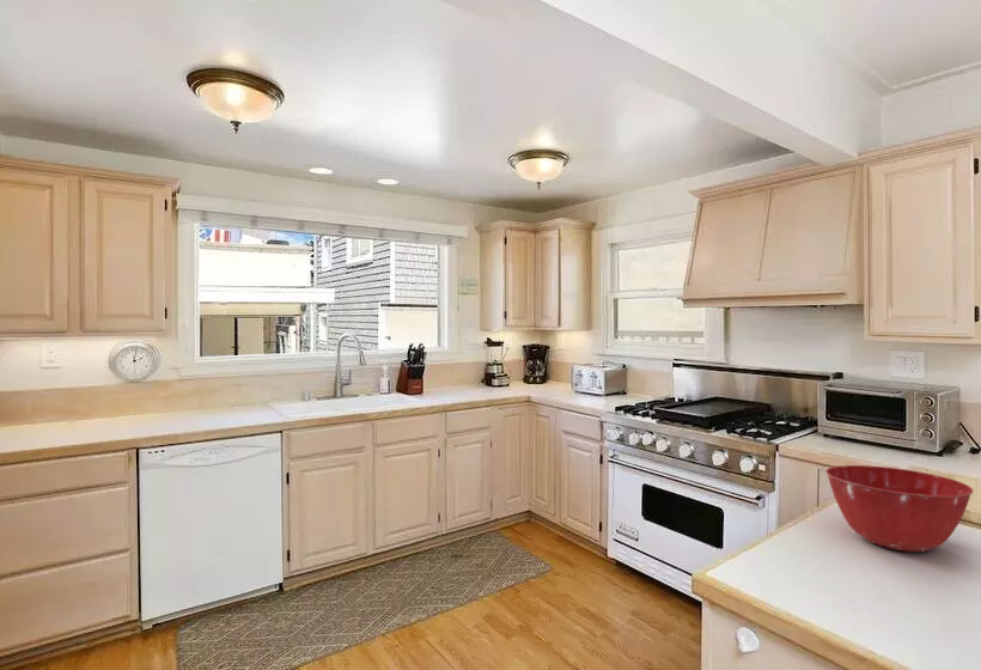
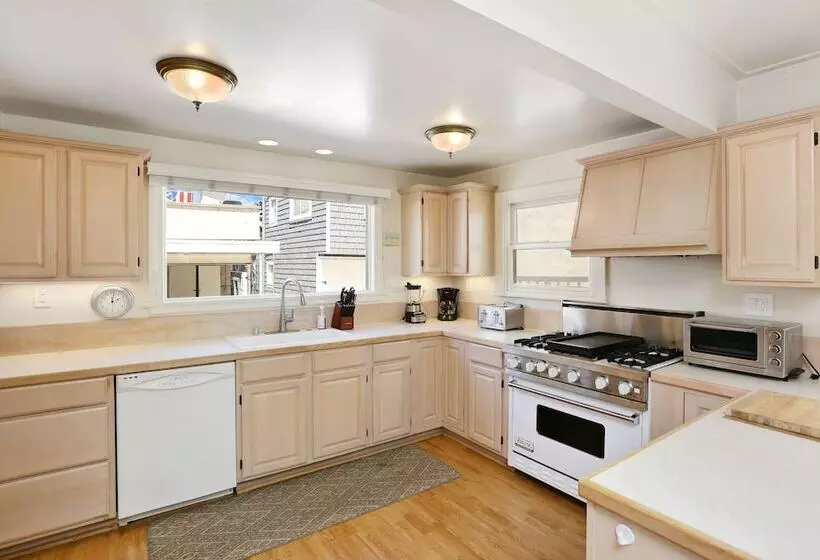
- mixing bowl (895, 508)
